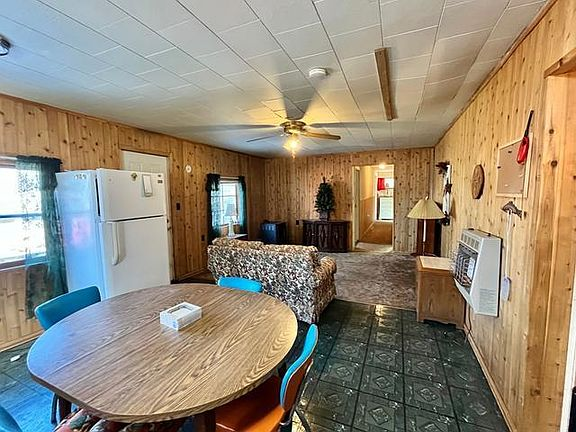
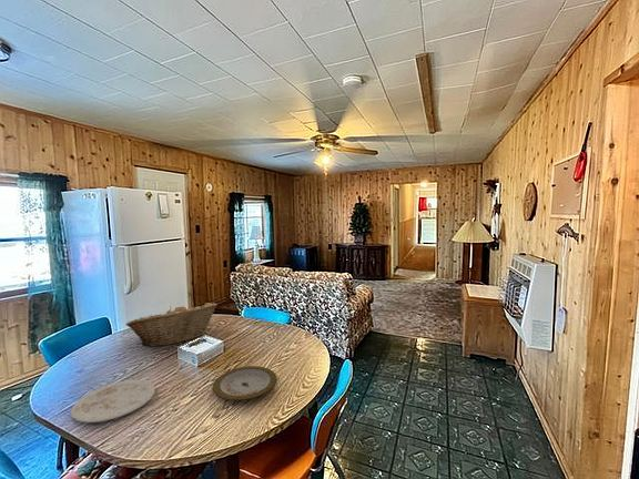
+ fruit basket (174, 319)
+ plate (115, 399)
+ plate (245, 384)
